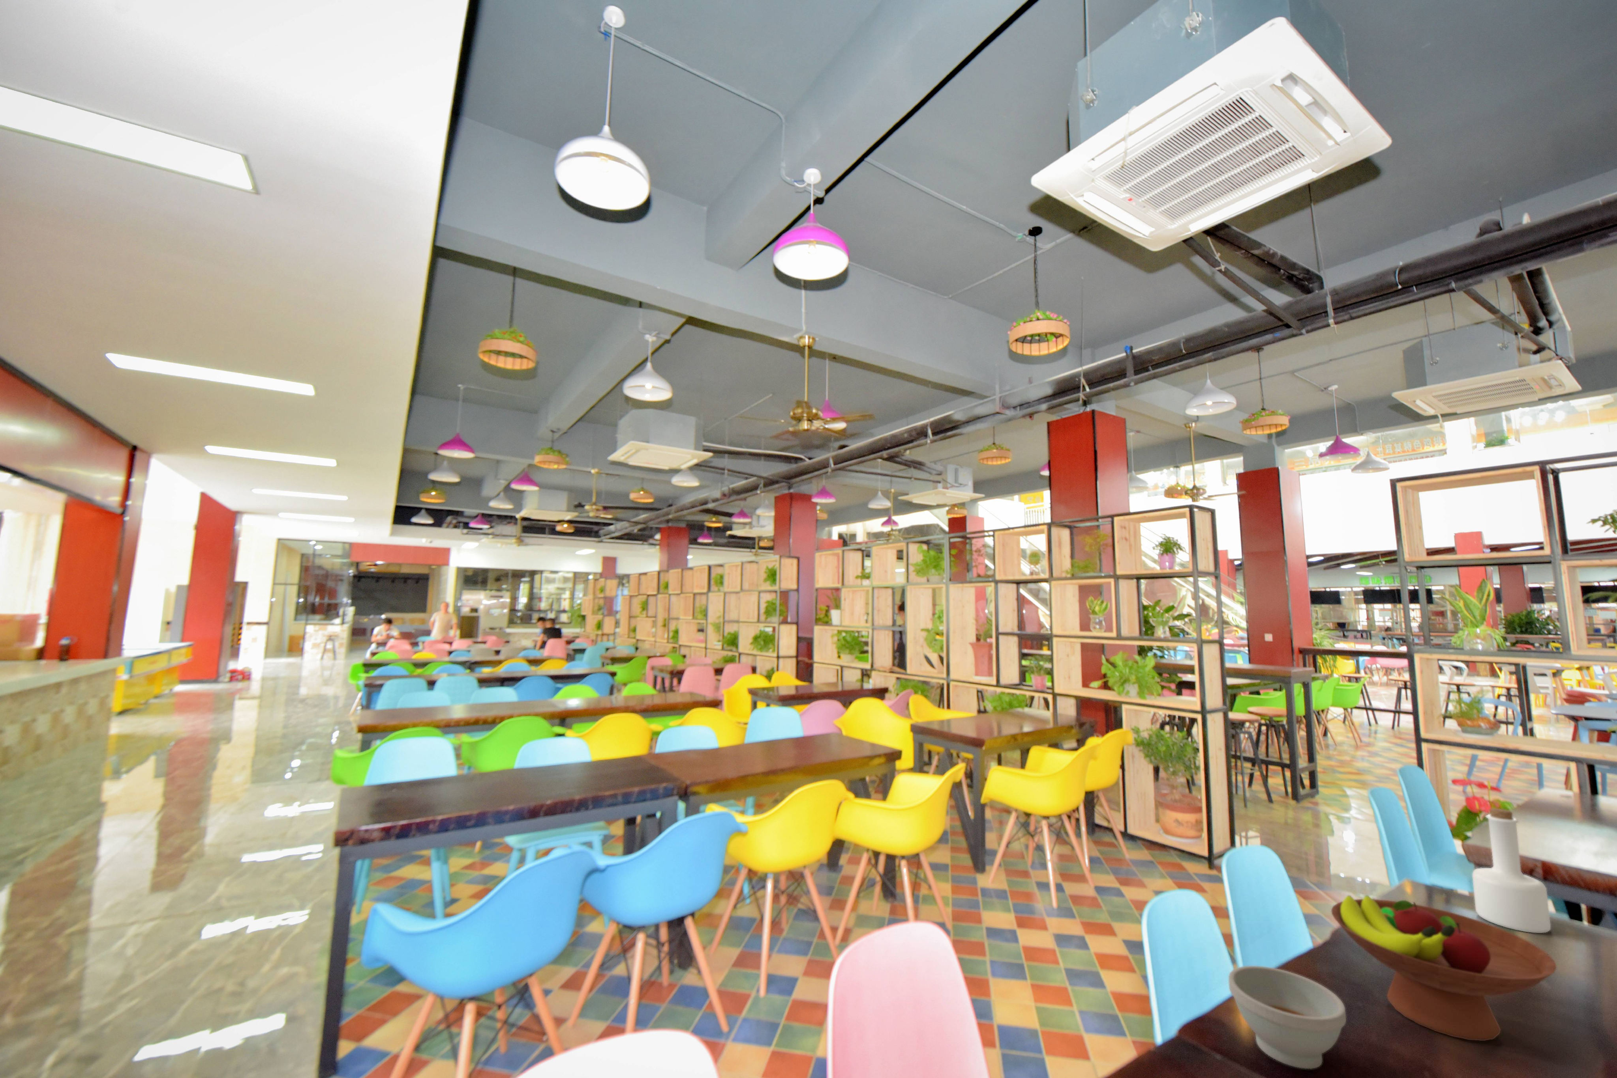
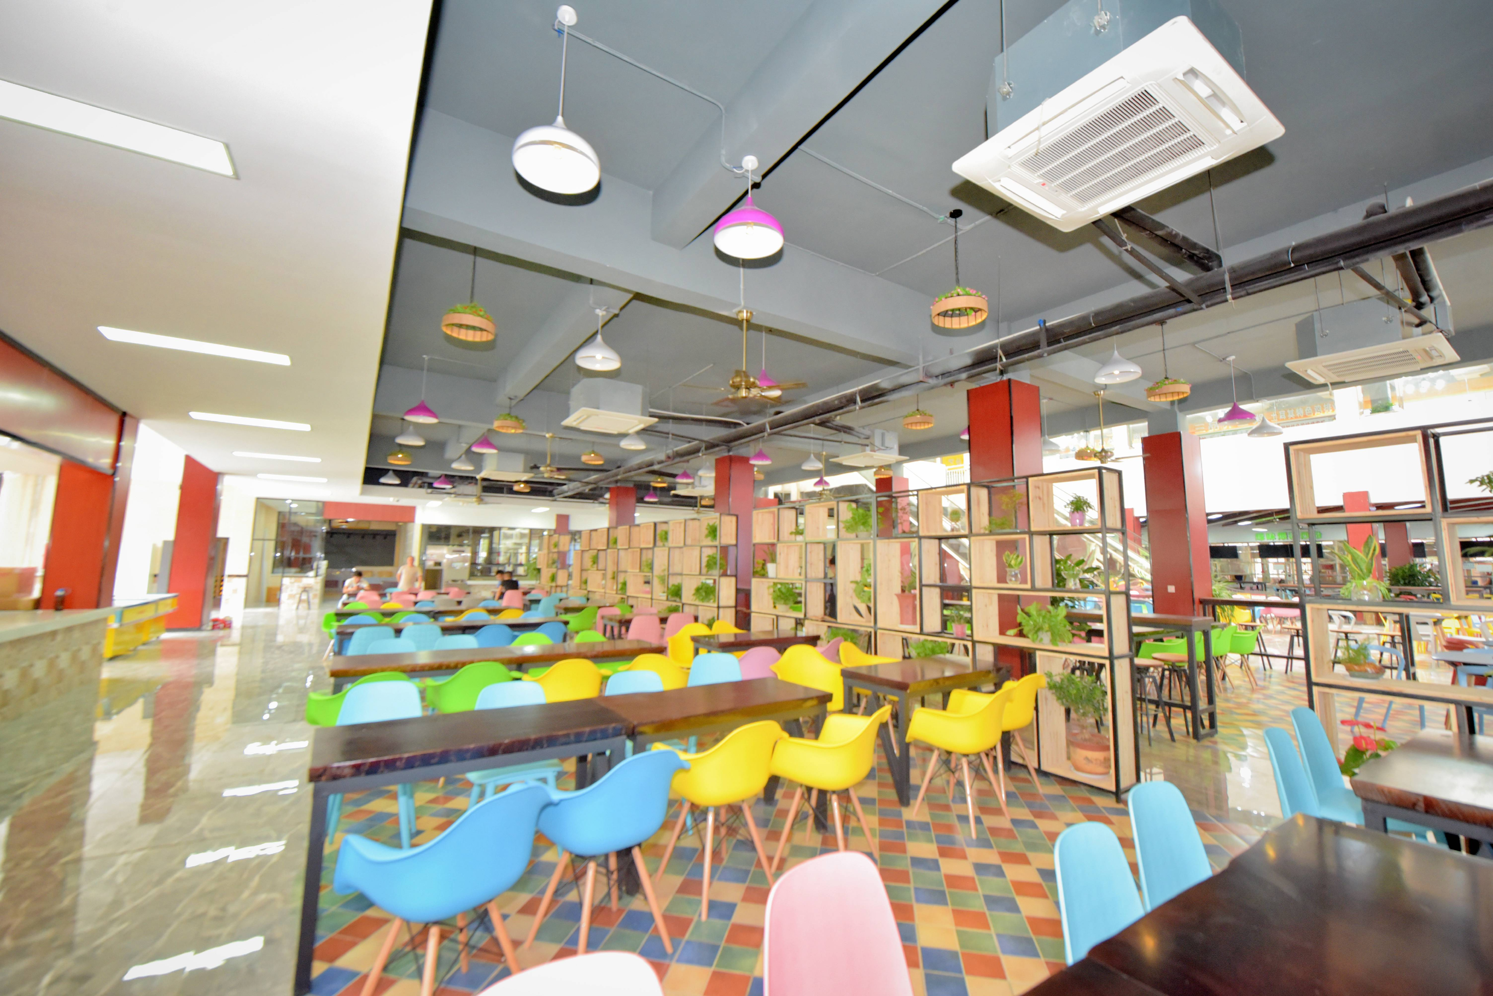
- fruit bowl (1436, 959)
- bottle (1506, 865)
- bowl (1286, 1020)
